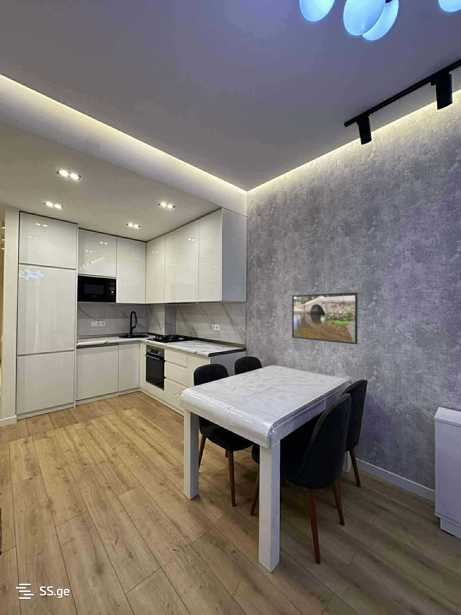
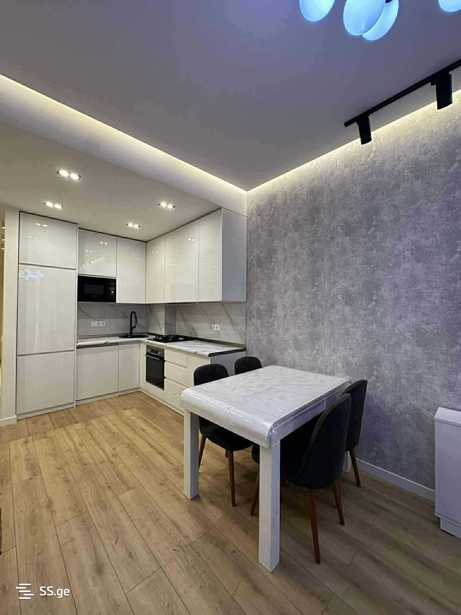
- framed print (321, 317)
